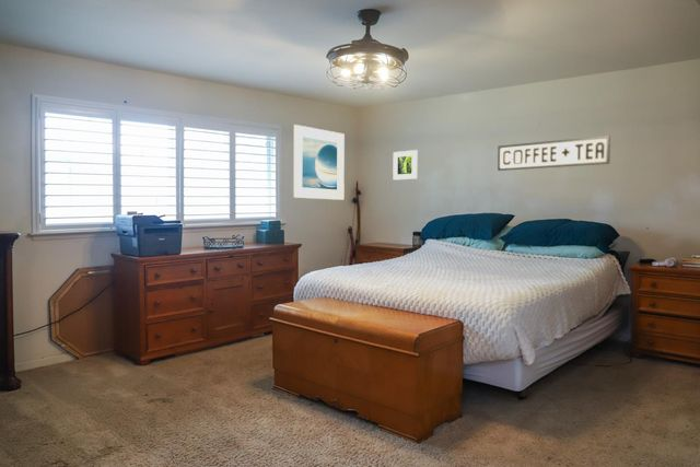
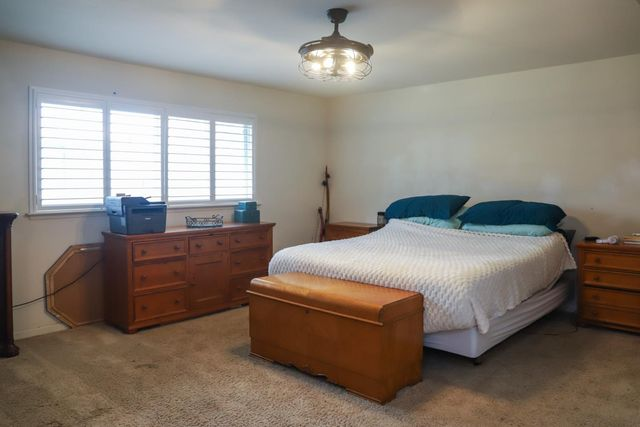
- sign (549, 154)
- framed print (405, 165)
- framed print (319, 164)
